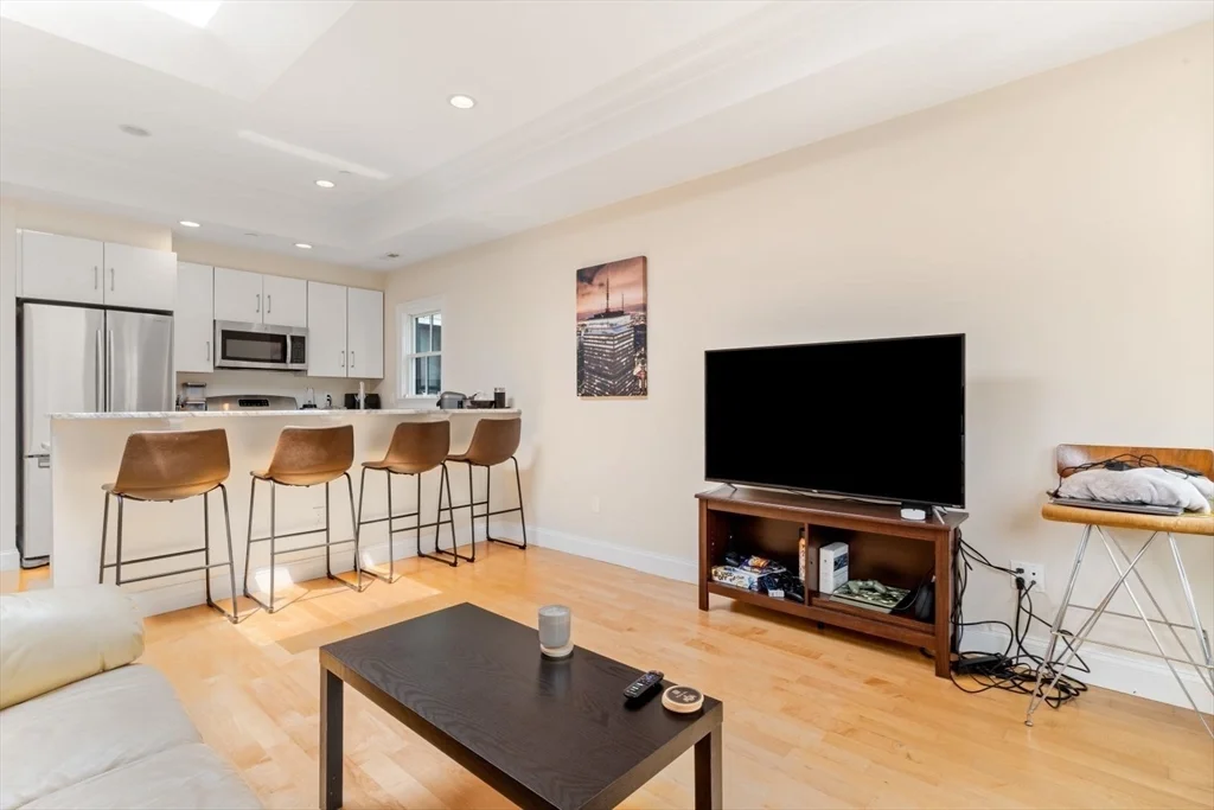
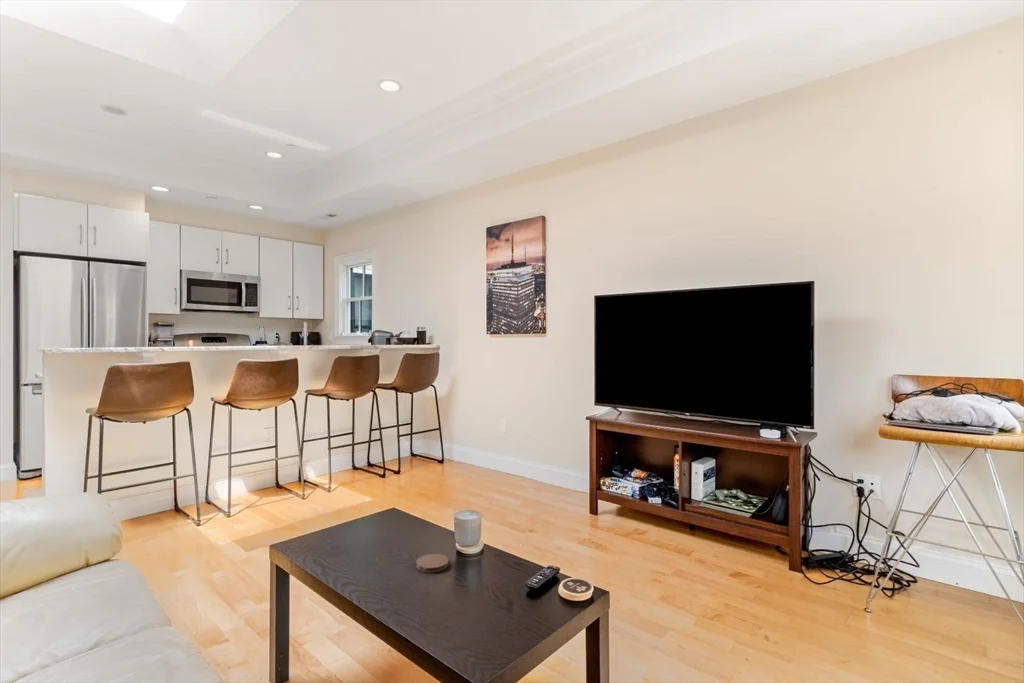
+ coaster (432, 562)
